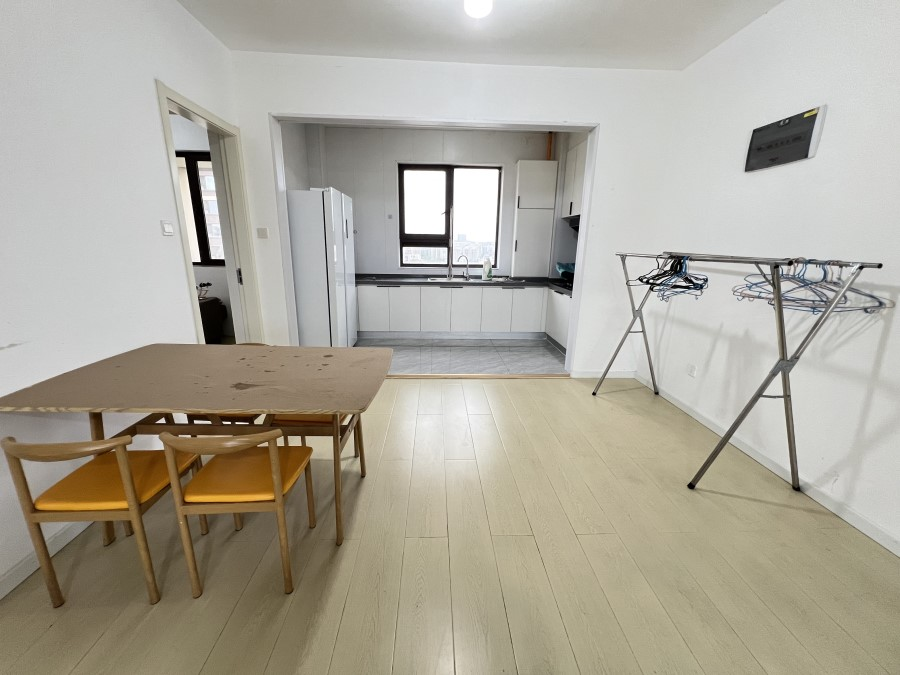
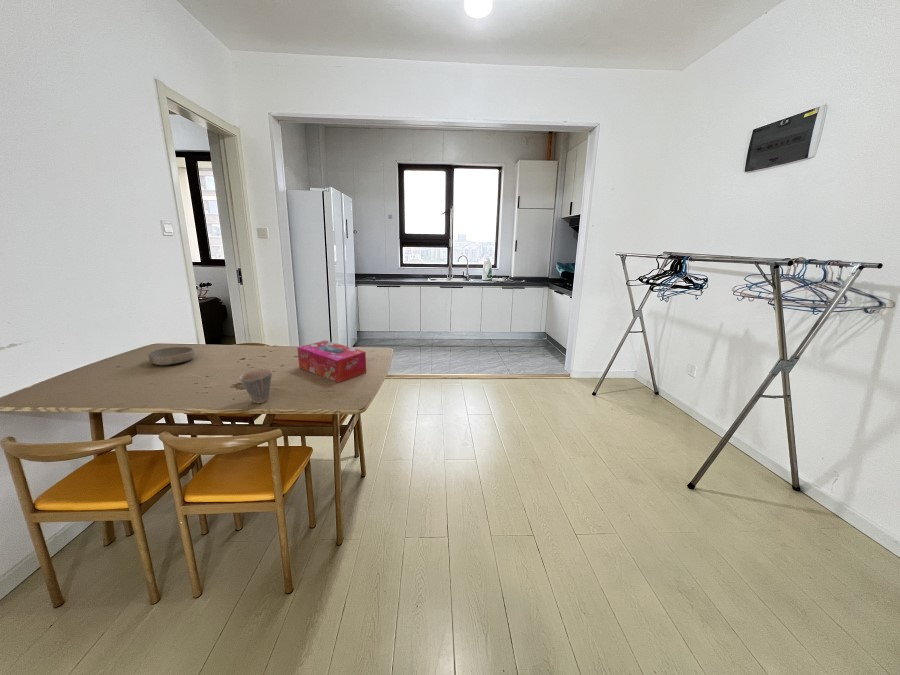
+ bowl (172, 356)
+ cup (257, 387)
+ tissue box (331, 359)
